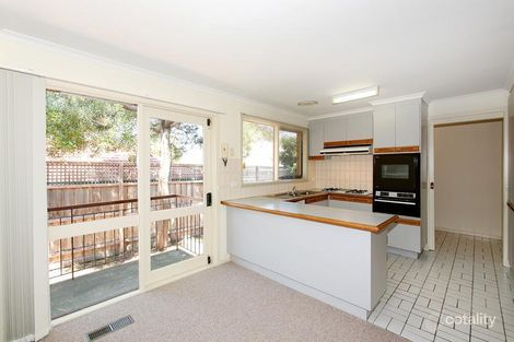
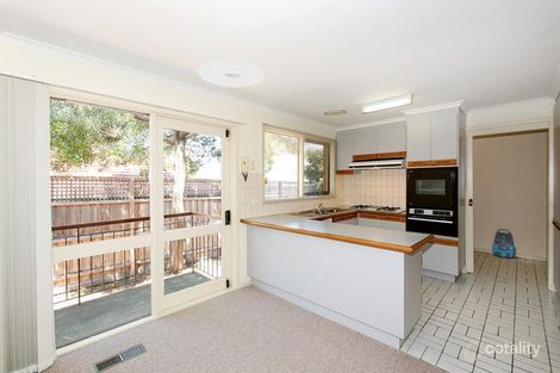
+ vacuum cleaner (503, 242)
+ ceiling light (231, 72)
